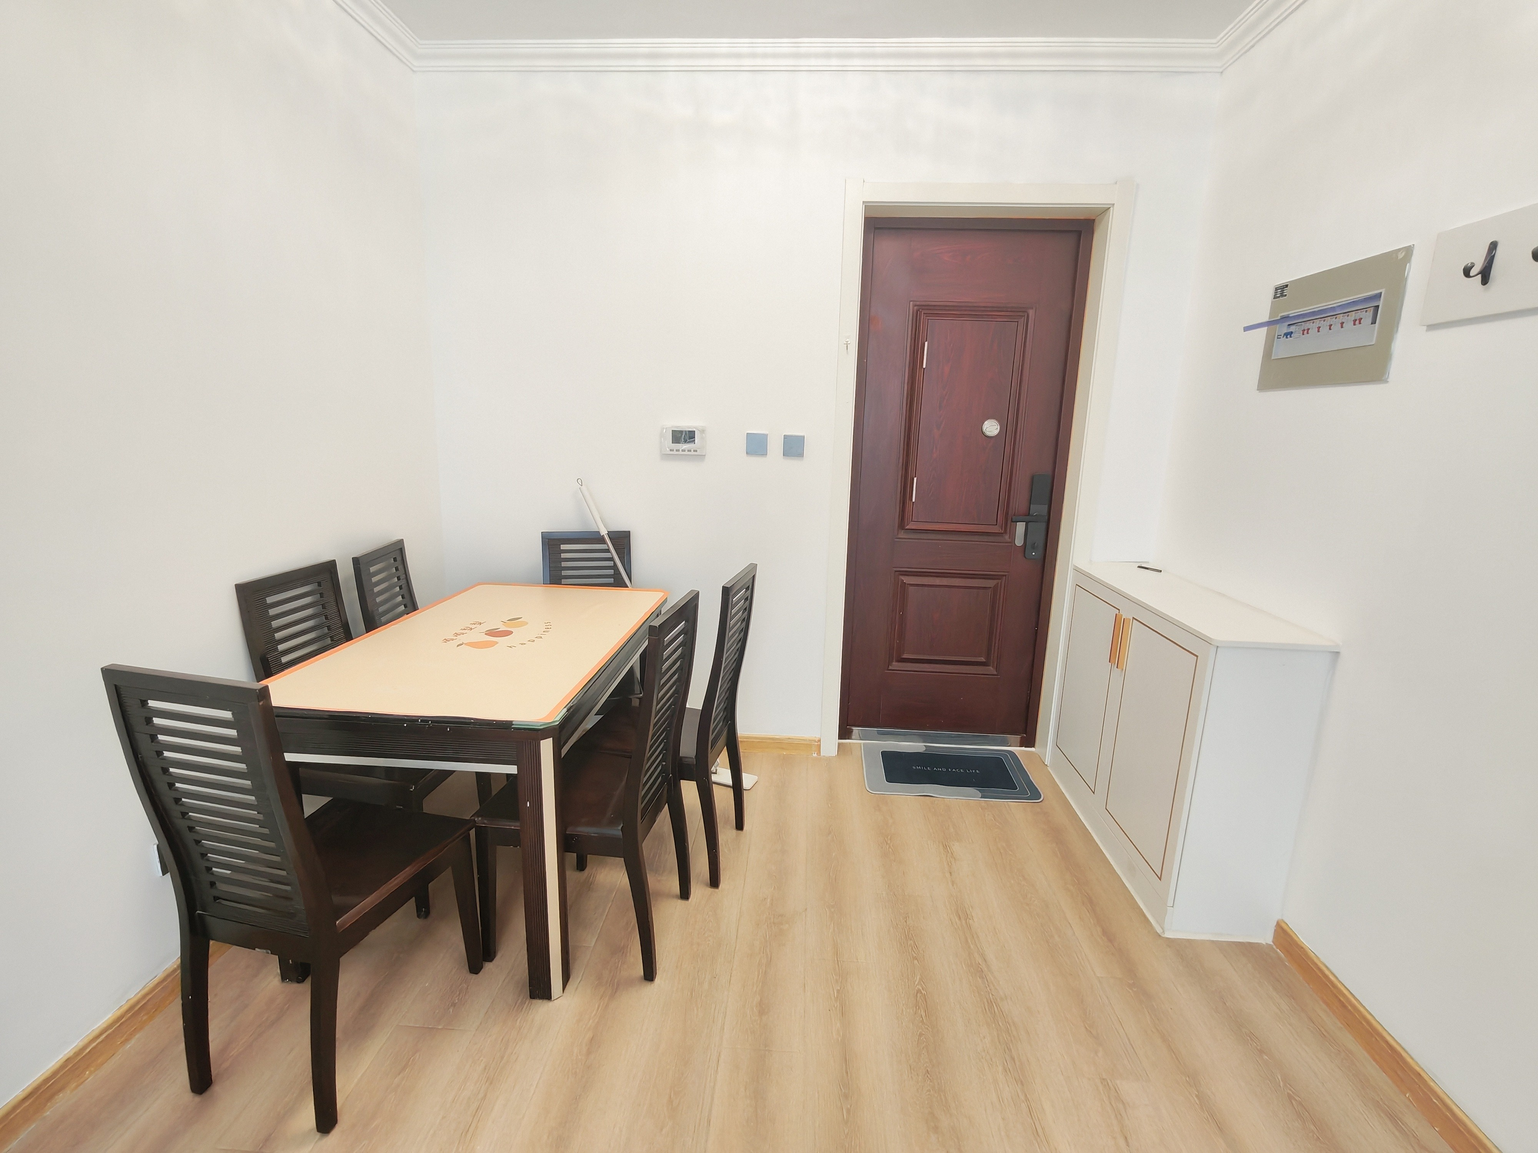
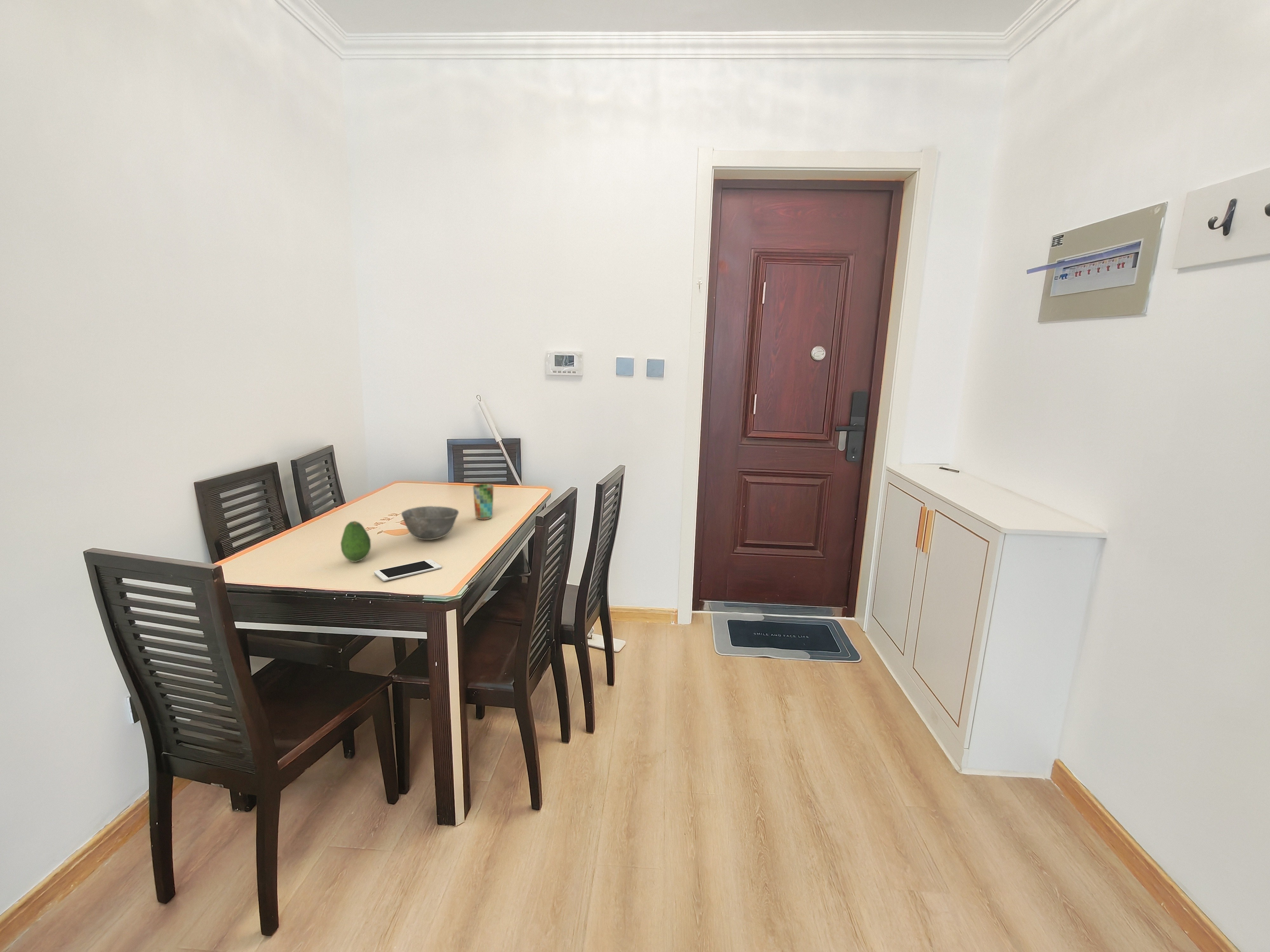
+ bowl (431, 524)
+ fruit (356, 541)
+ cup (484, 502)
+ cell phone (408, 570)
